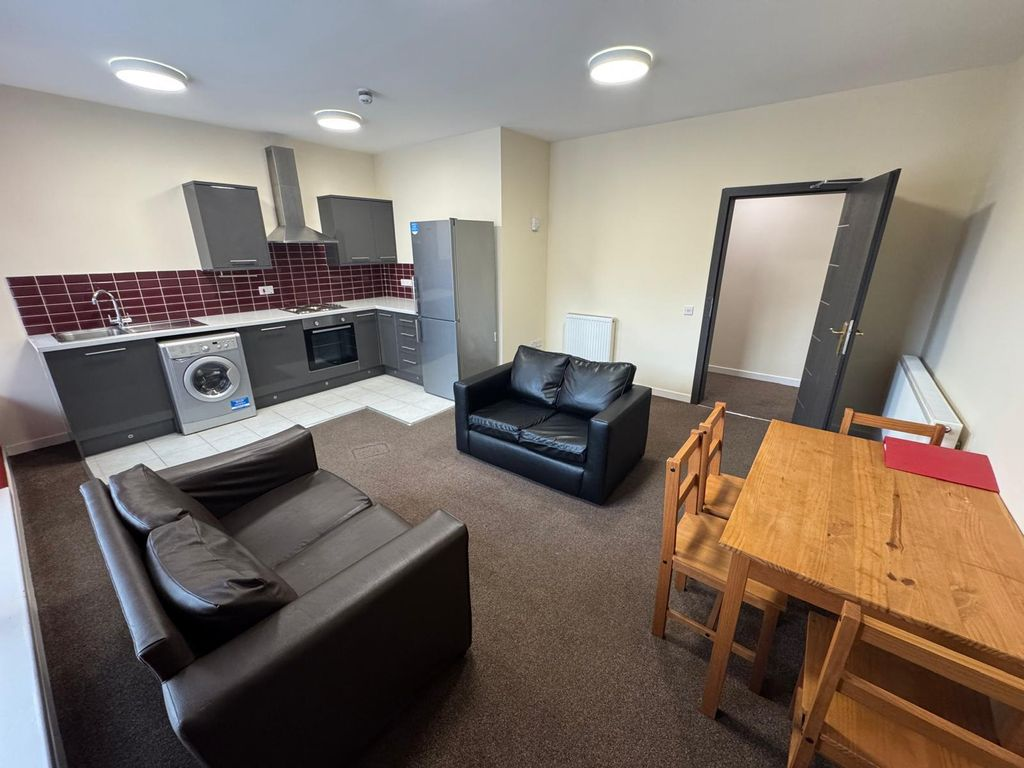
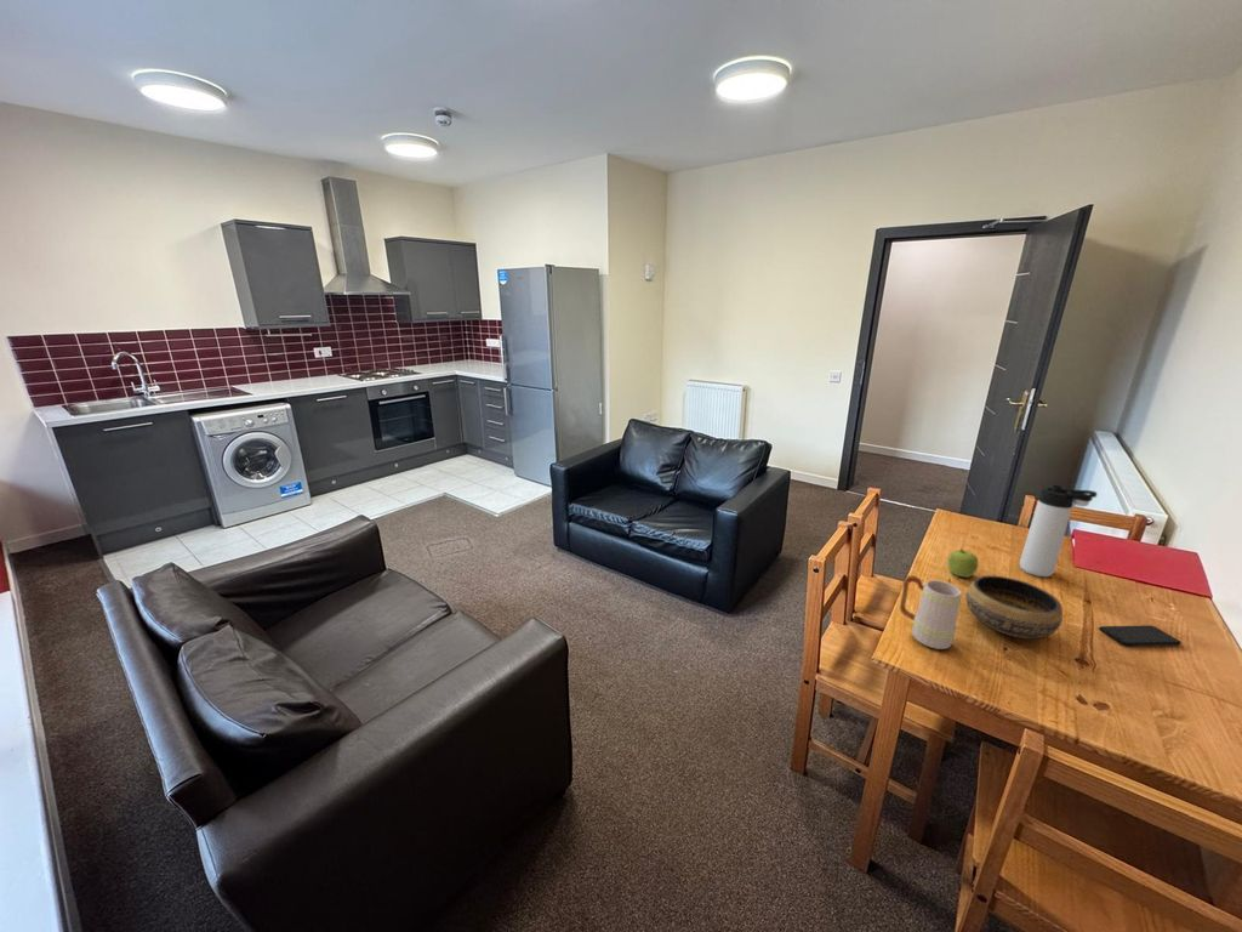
+ mug (928, 609)
+ fruit (962, 562)
+ smartphone (1139, 635)
+ bowl (1010, 609)
+ thermos bottle (1055, 532)
